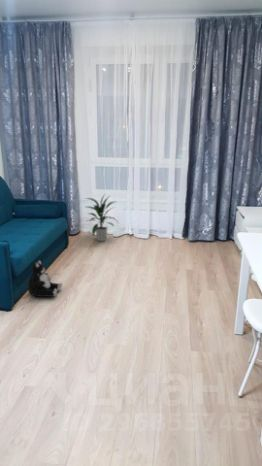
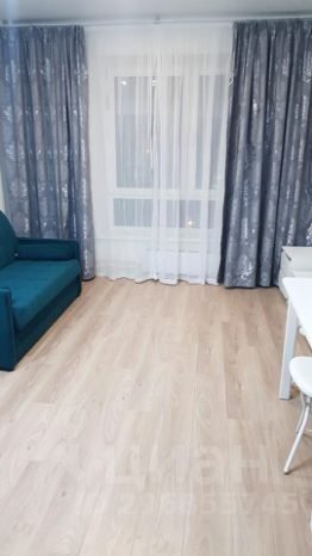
- plush toy (43, 277)
- indoor plant (100, 217)
